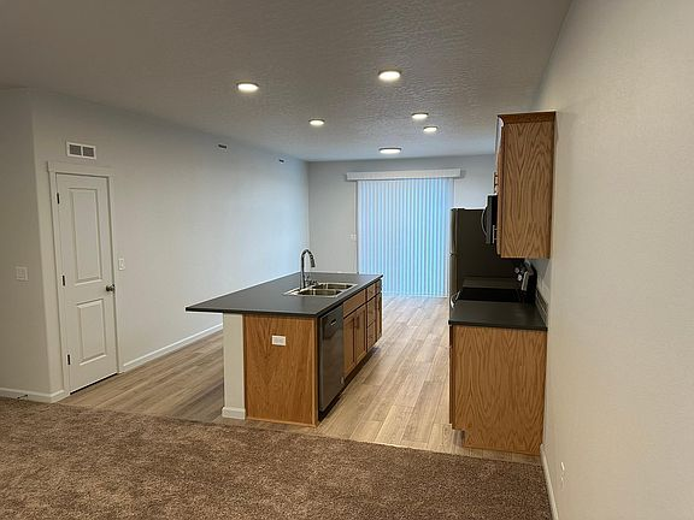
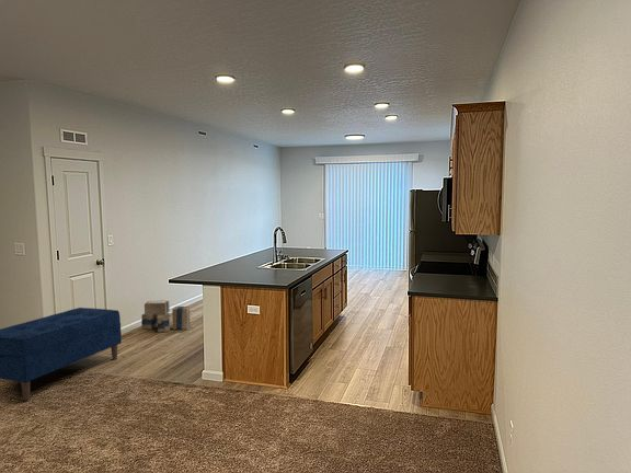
+ cardboard box (164, 315)
+ bench (57, 348)
